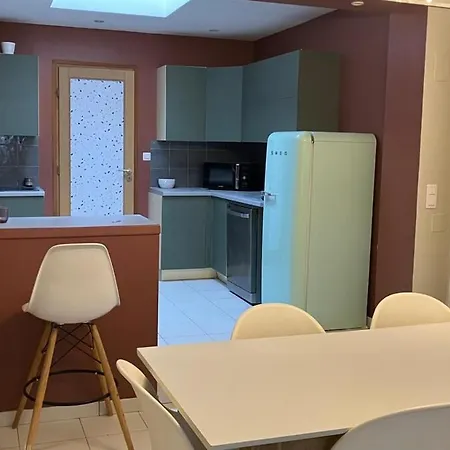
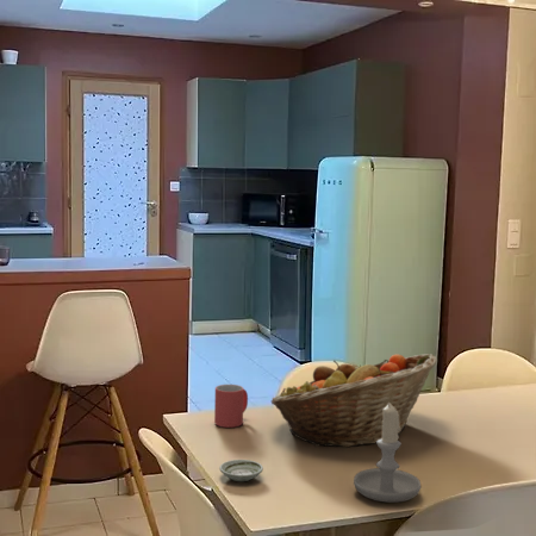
+ mug (232, 404)
+ fruit basket (355, 392)
+ saucer (241, 472)
+ candle (388, 449)
